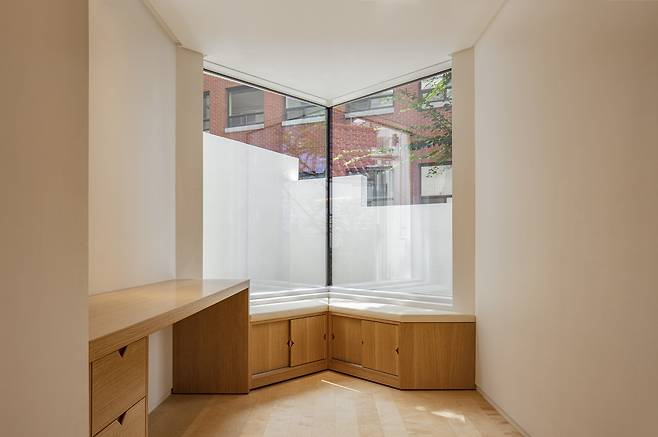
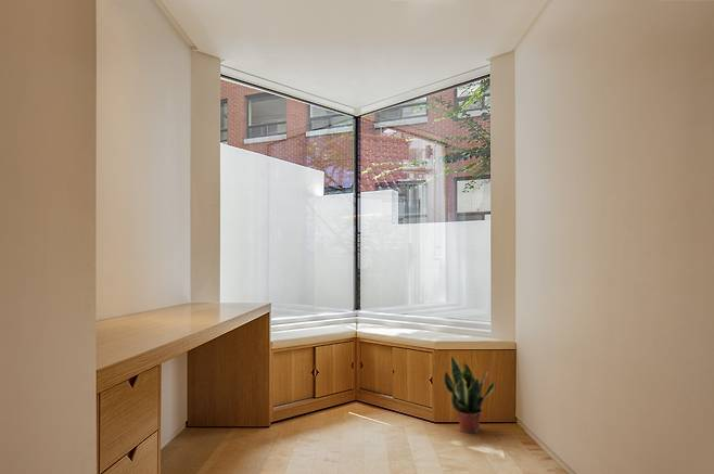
+ potted plant (470, 394)
